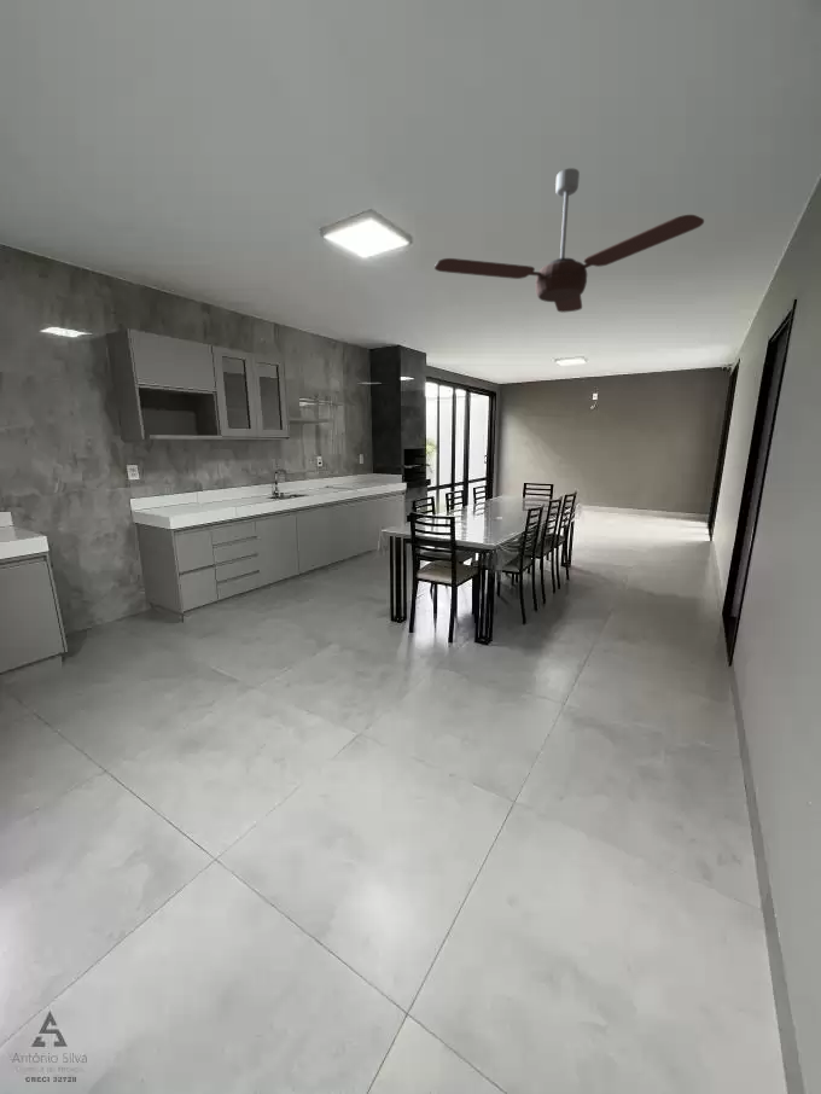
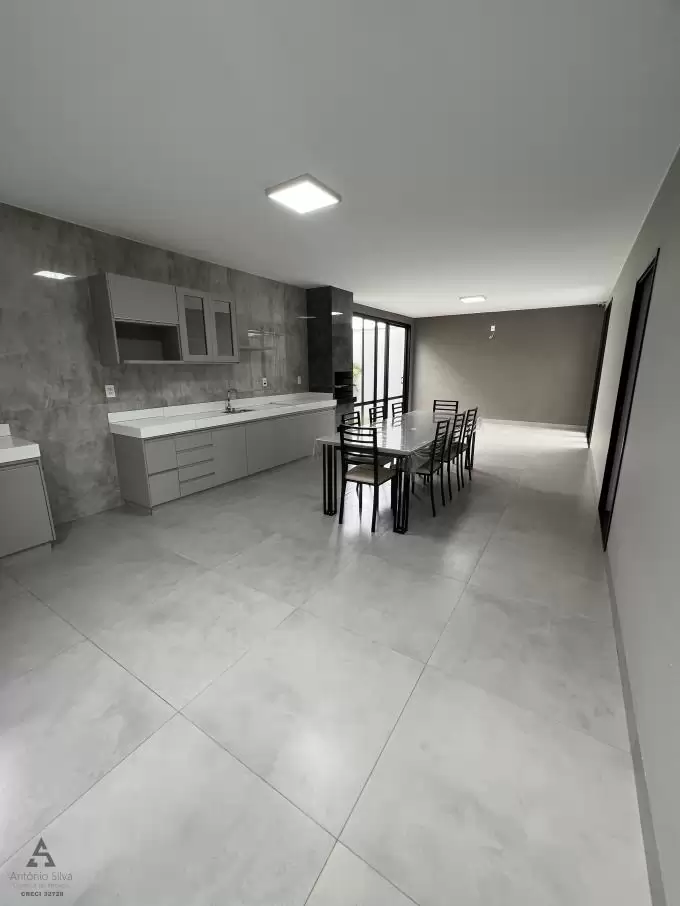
- ceiling fan (560, 249)
